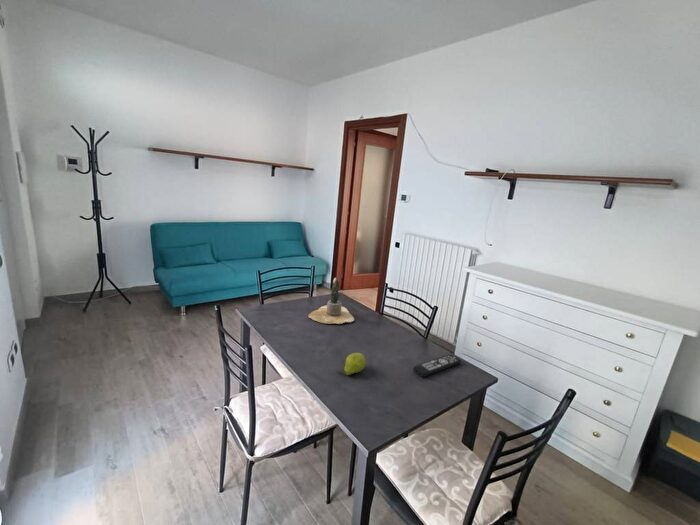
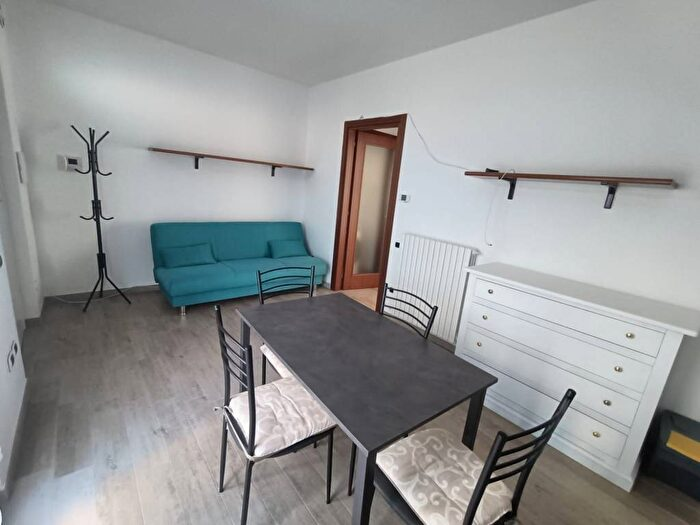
- remote control (437, 365)
- fruit (352, 362)
- potted cactus (331, 296)
